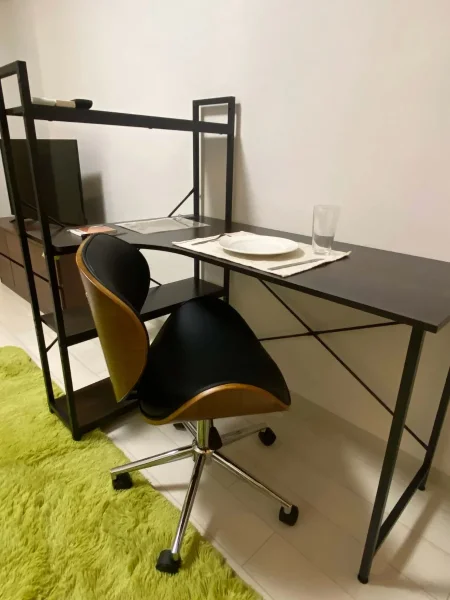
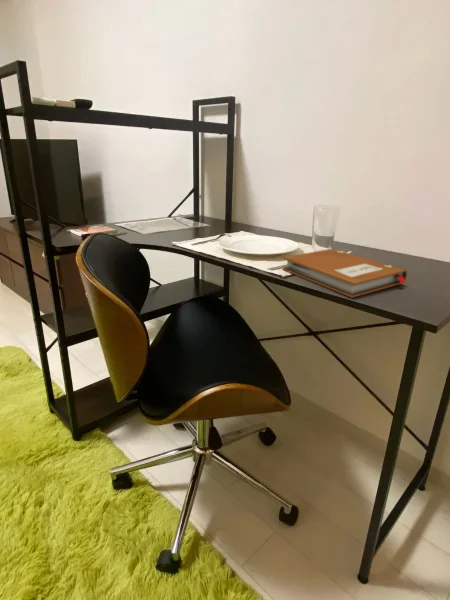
+ notebook (344, 270)
